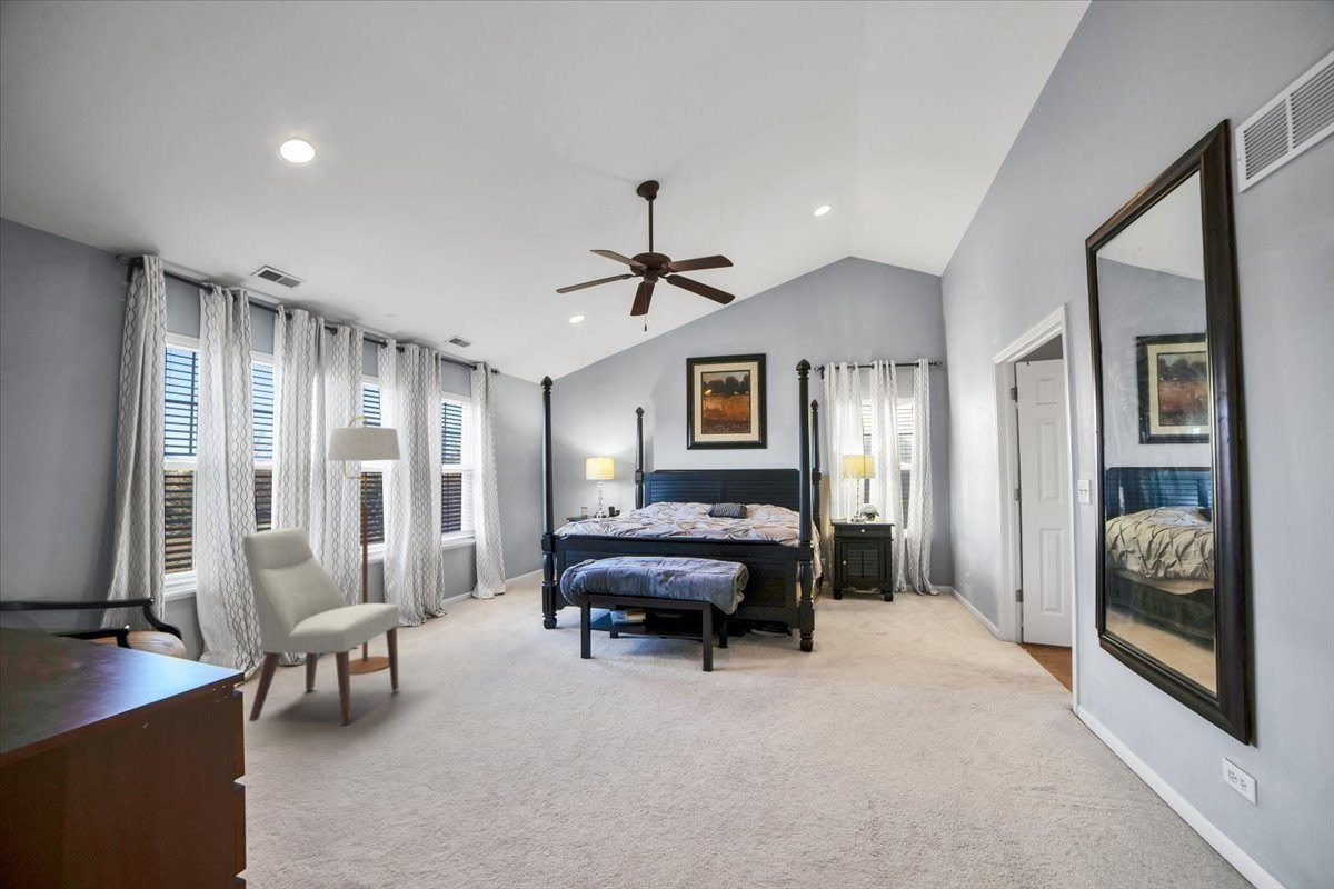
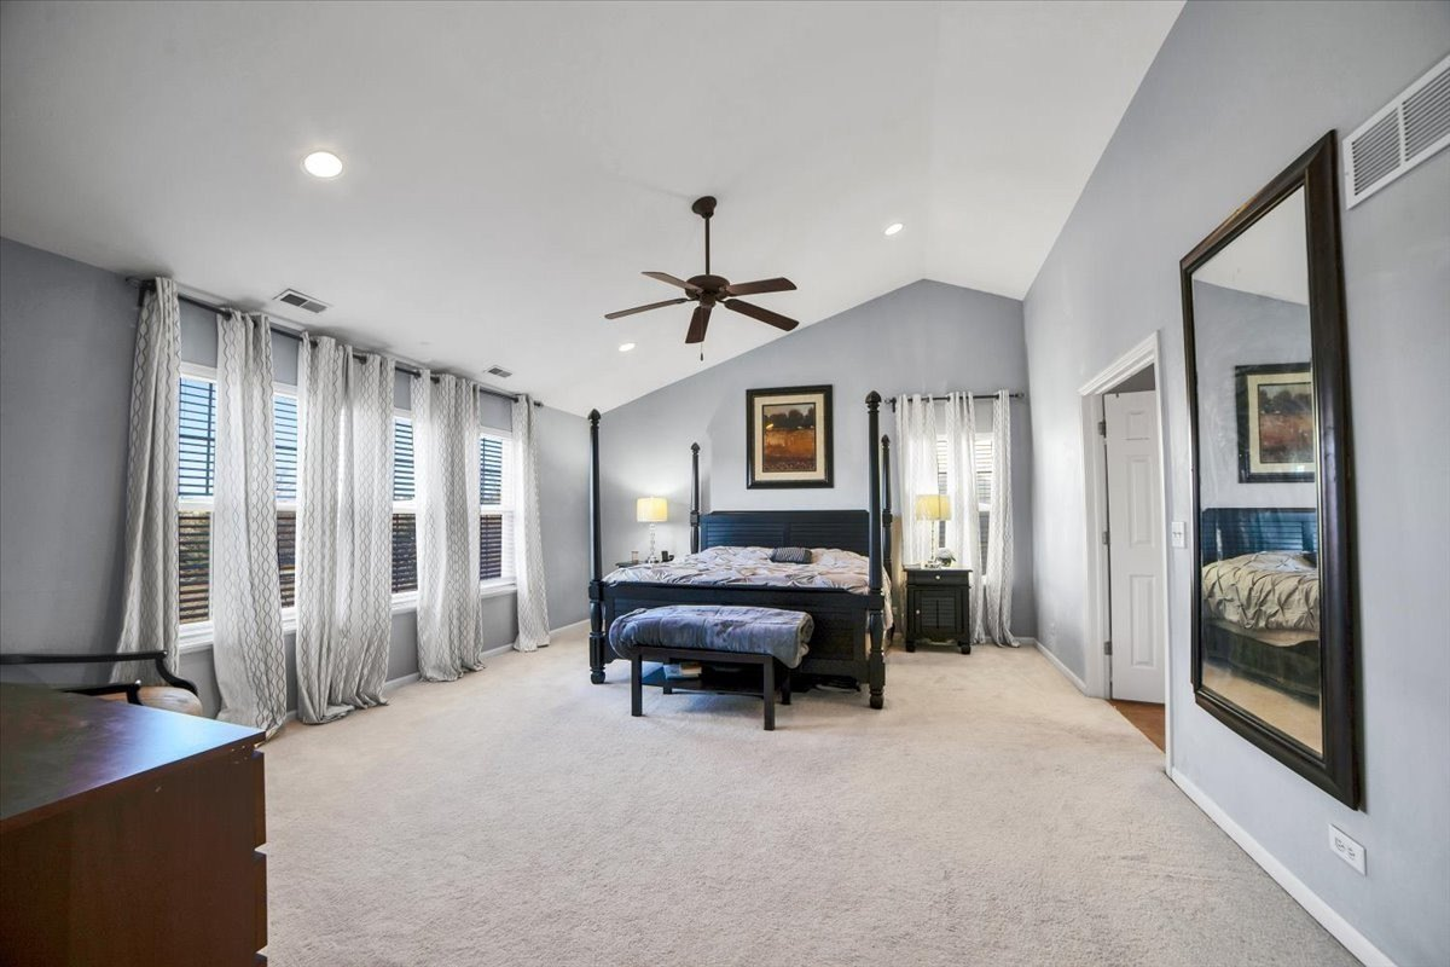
- floor lamp (362, 539)
- chair (319, 616)
